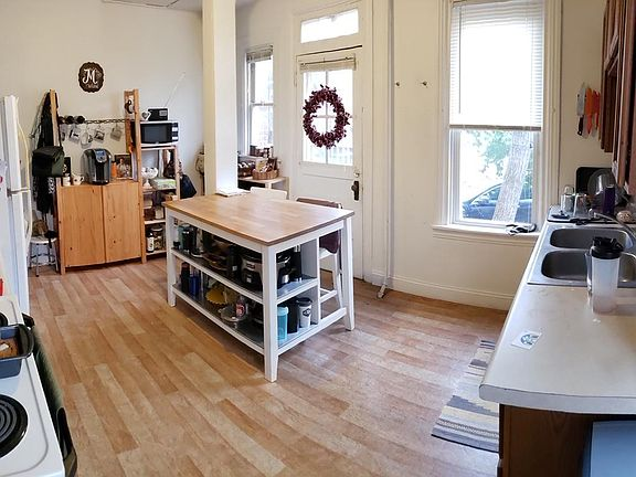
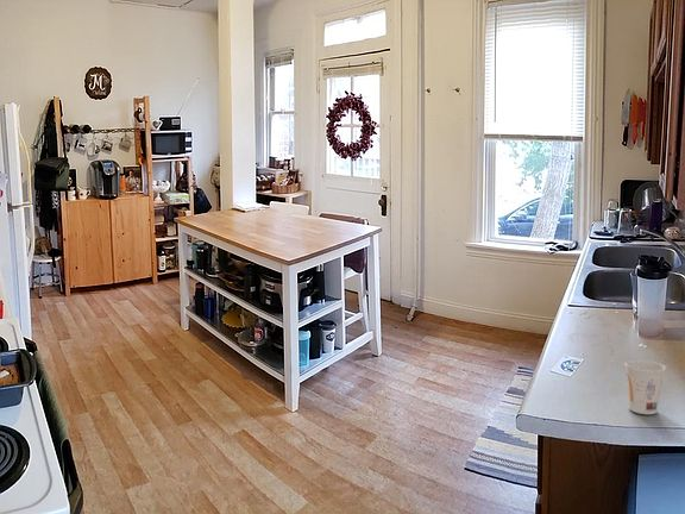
+ cup (643, 387)
